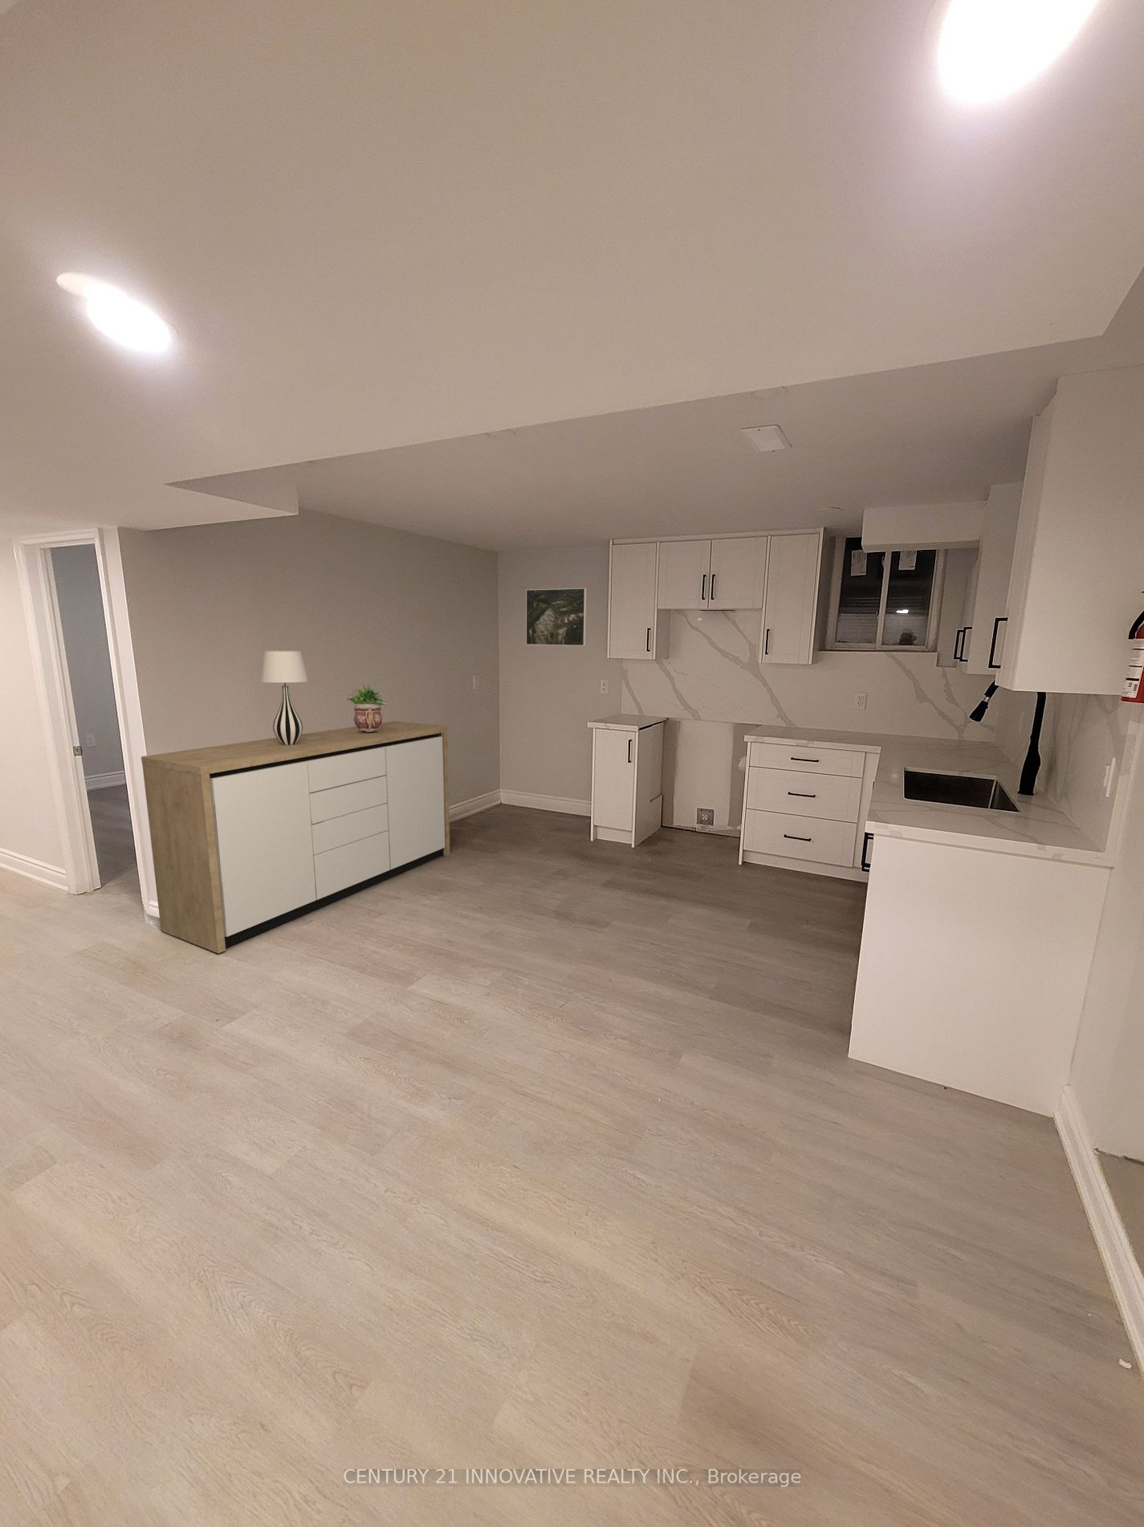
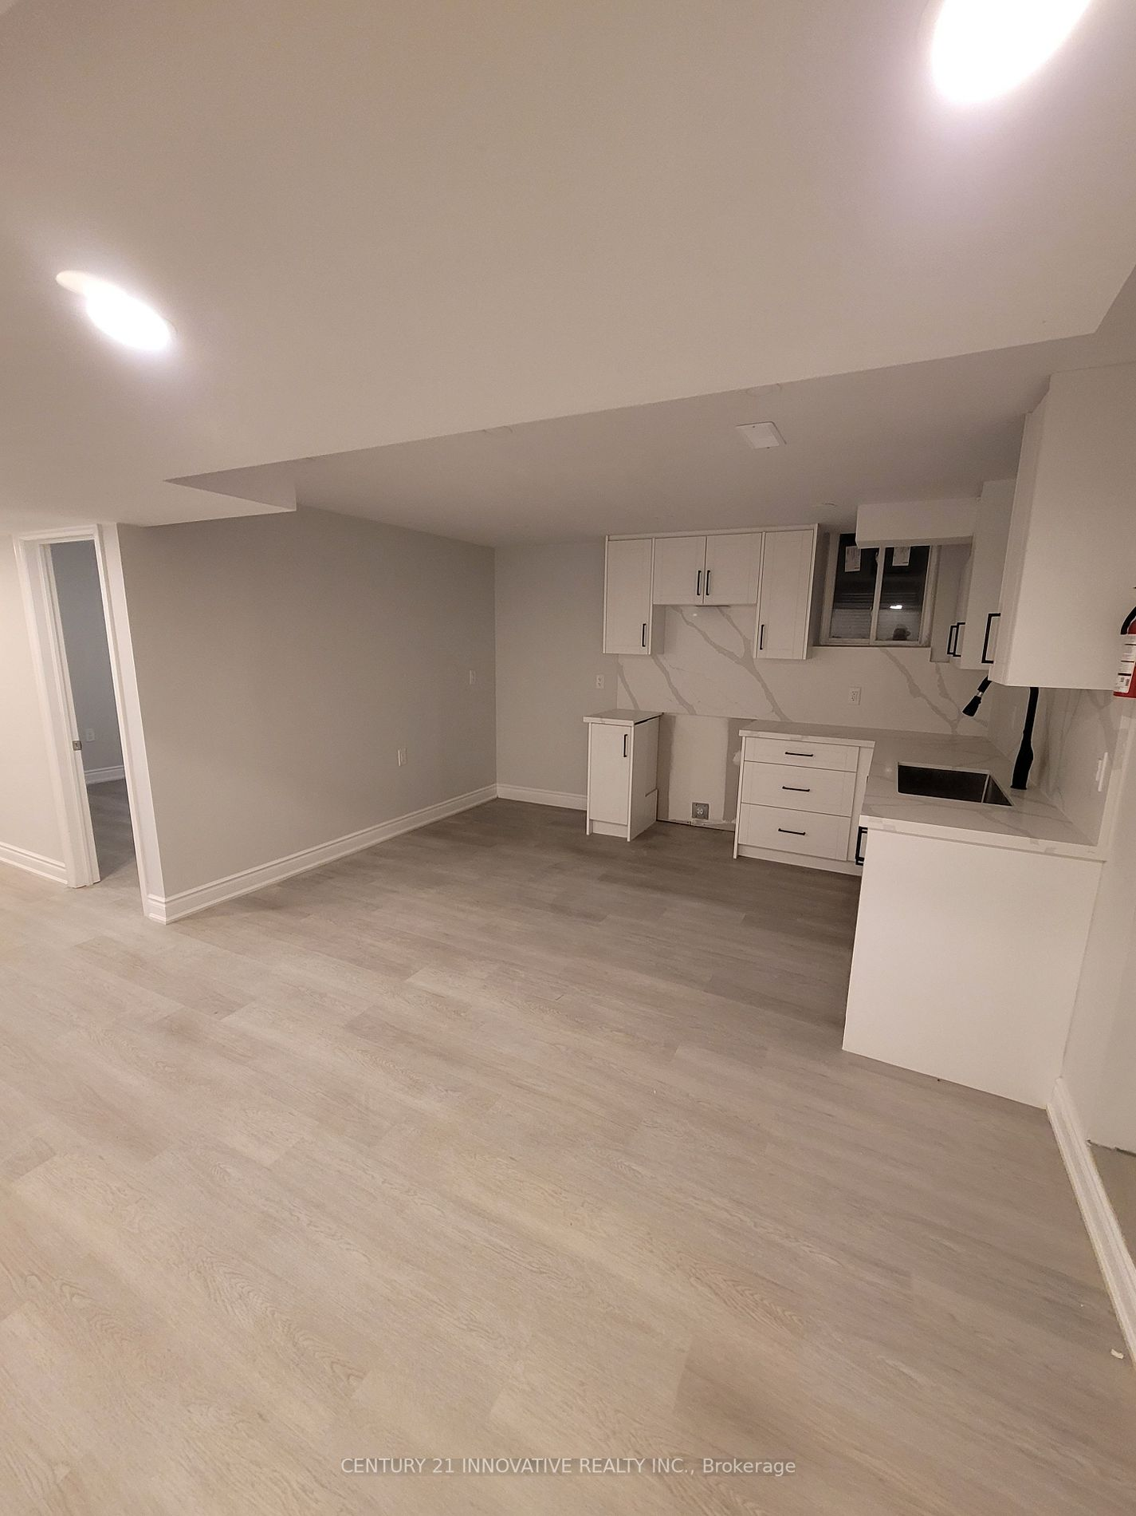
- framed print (555, 617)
- potted plant (367, 707)
- table lamp (286, 697)
- sideboard (323, 814)
